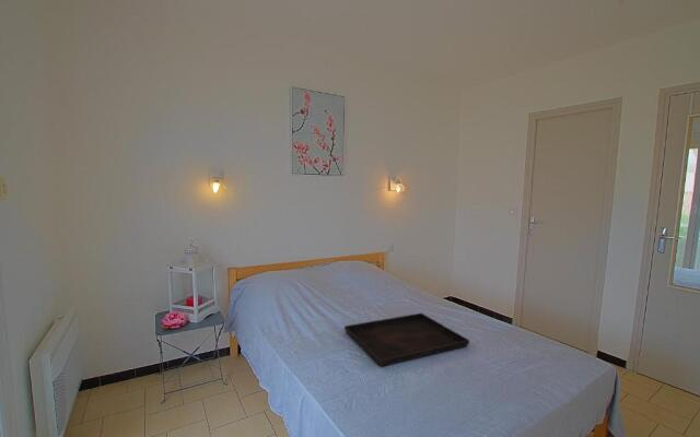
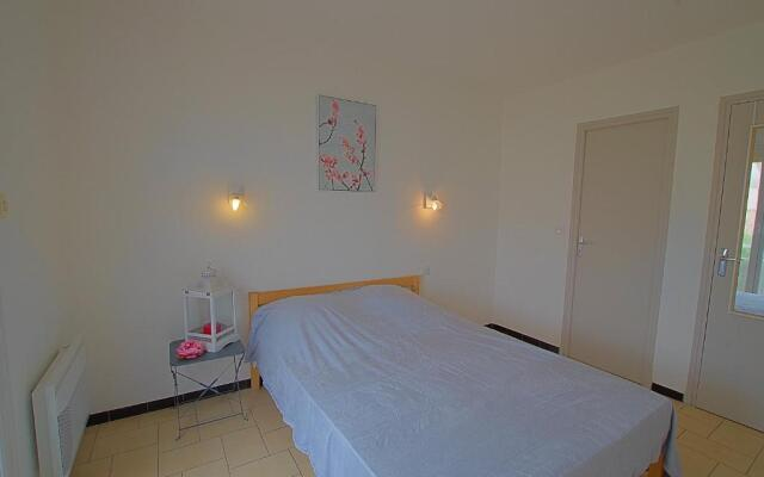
- serving tray (404, 335)
